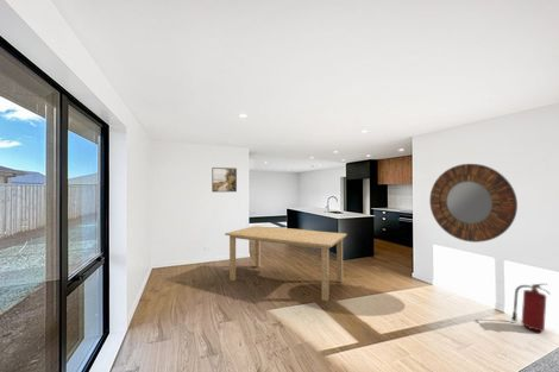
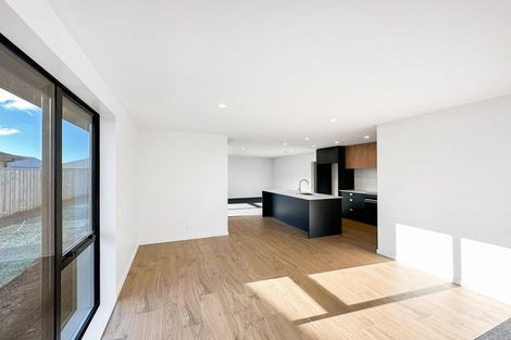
- home mirror (466, 202)
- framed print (224, 179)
- dining table (288, 244)
- fire extinguisher (529, 303)
